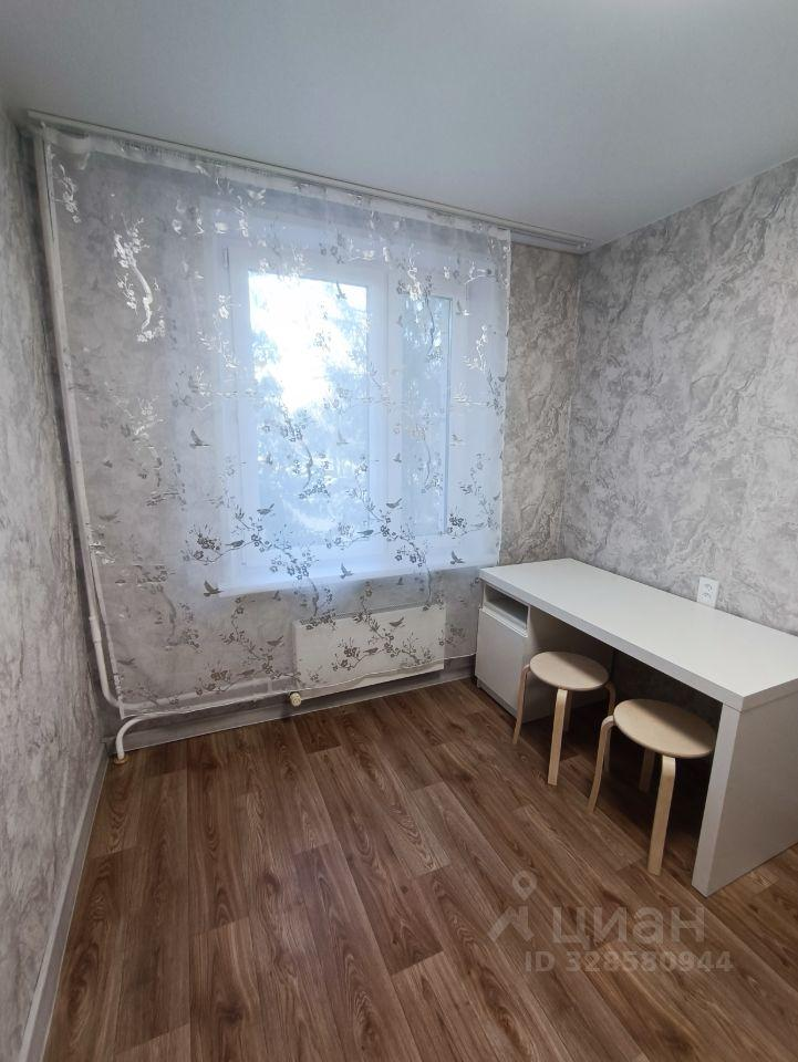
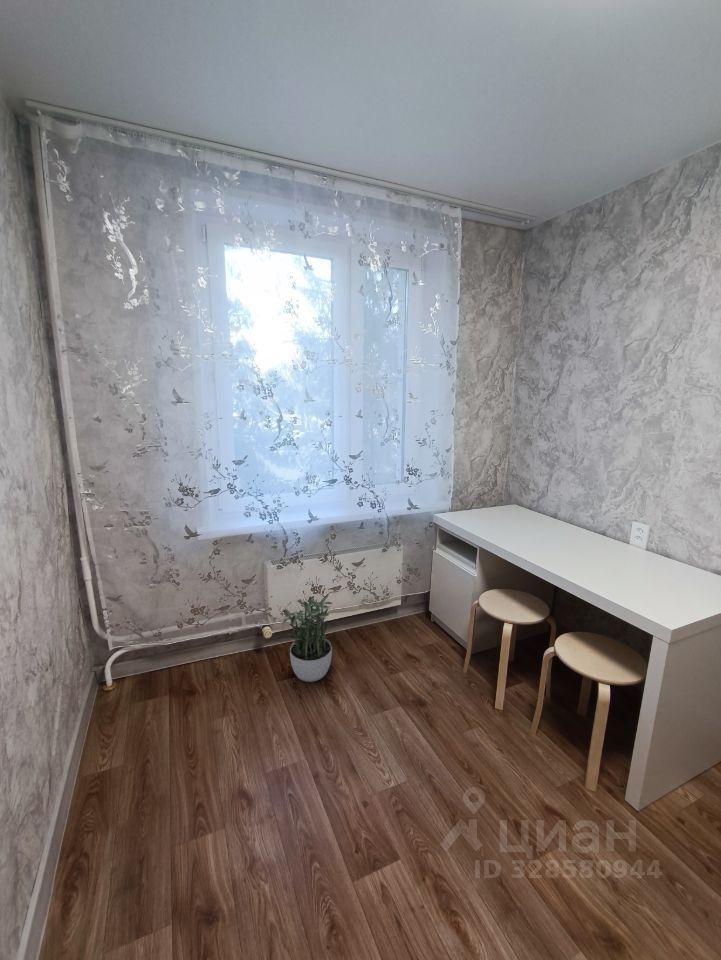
+ potted plant (307, 634)
